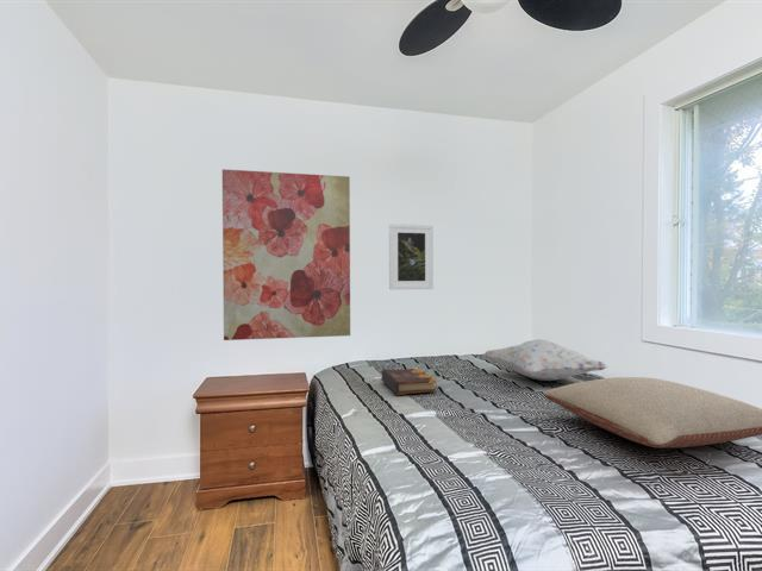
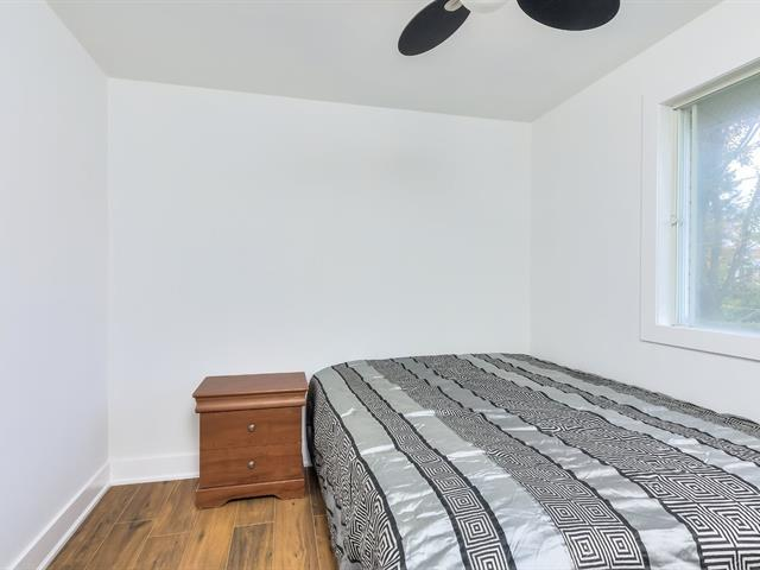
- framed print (411, 257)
- pillow (651, 407)
- decorative pillow (541, 359)
- wall art (288, 256)
- book (407, 379)
